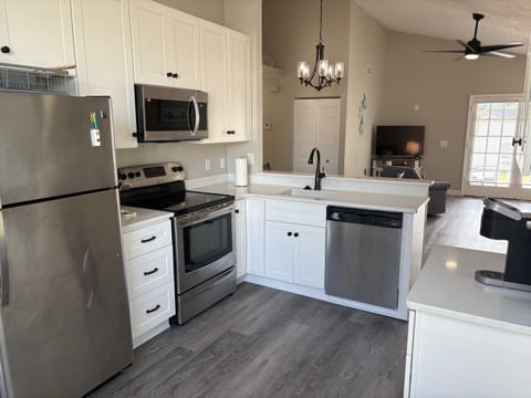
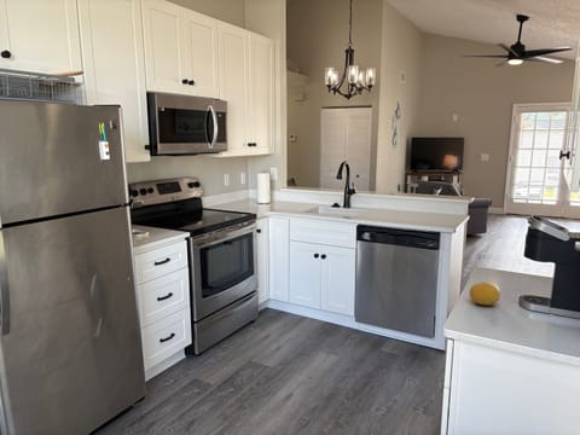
+ fruit (485, 294)
